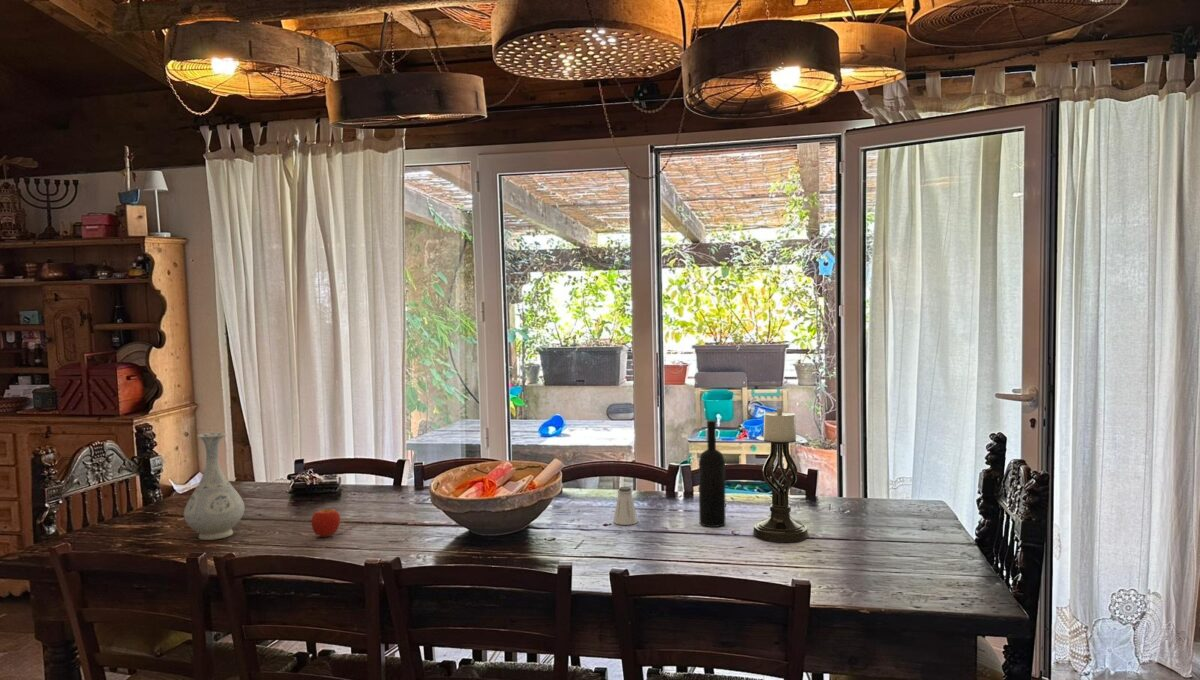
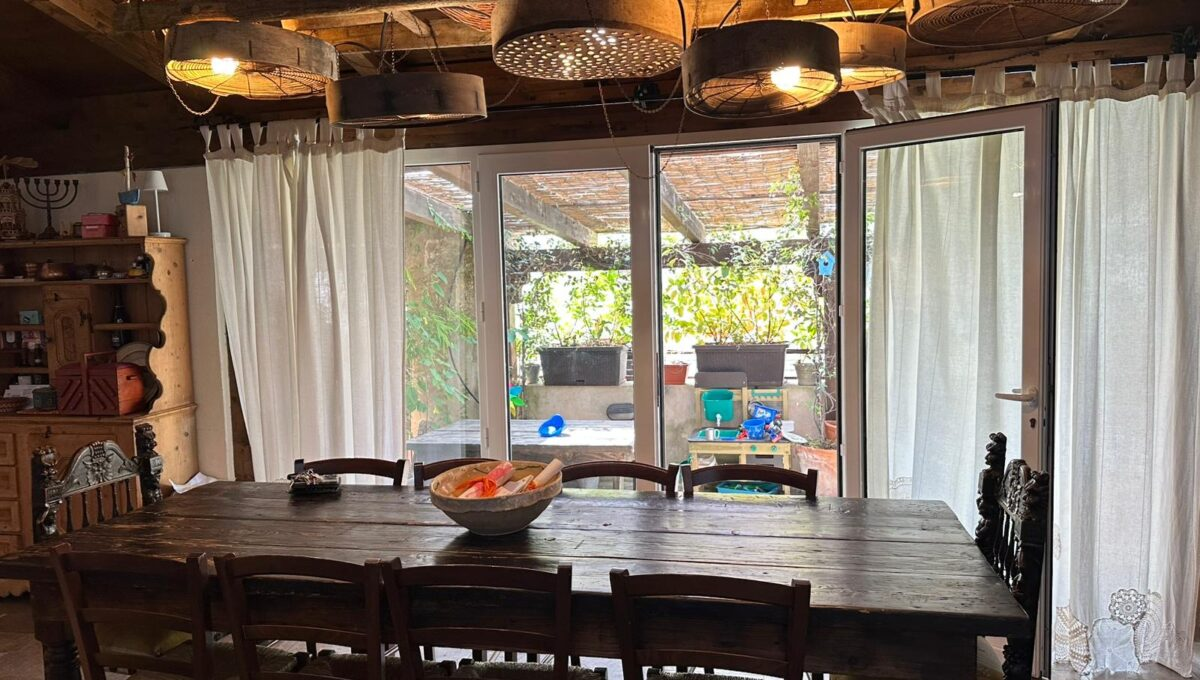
- apple (326, 521)
- vase (213, 485)
- candle holder (781, 471)
- wine bottle (711, 472)
- saltshaker (625, 504)
